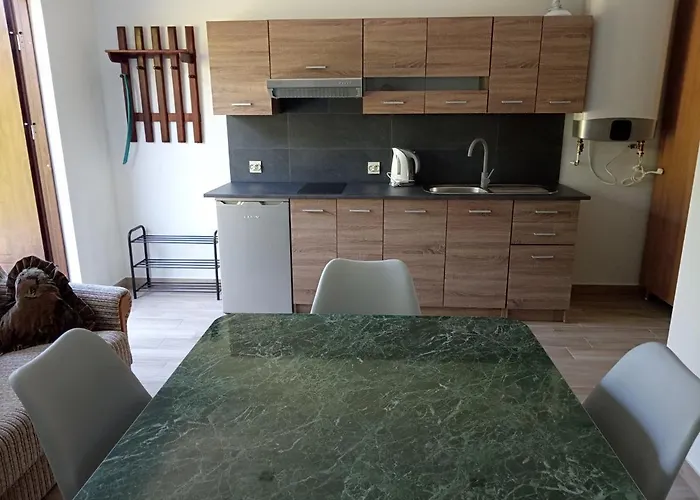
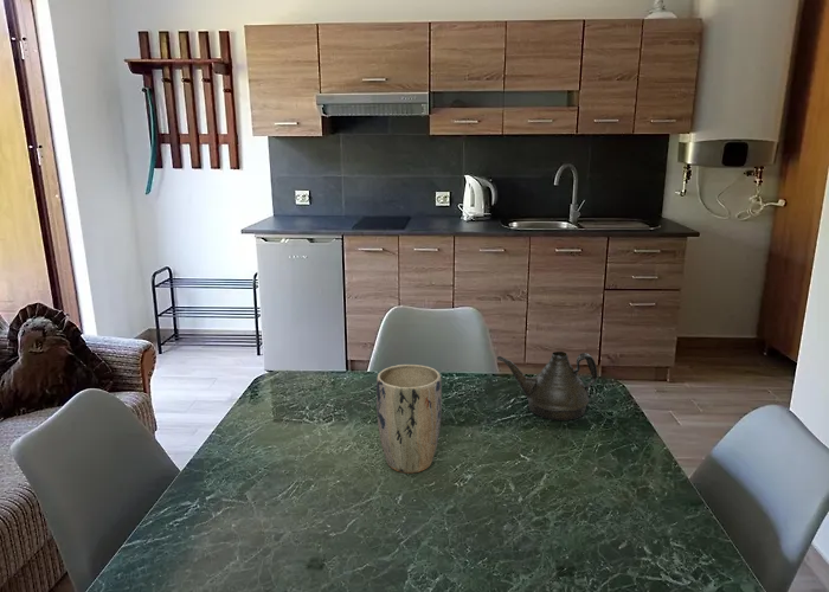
+ teapot (545, 380)
+ plant pot (409, 419)
